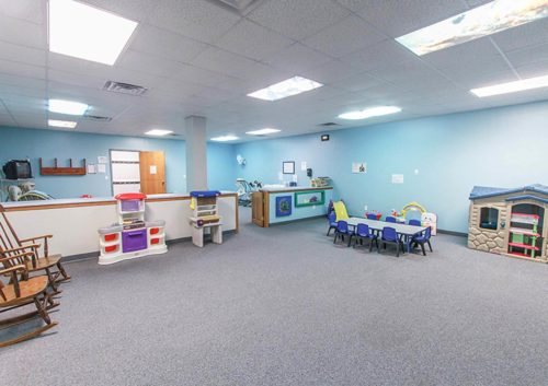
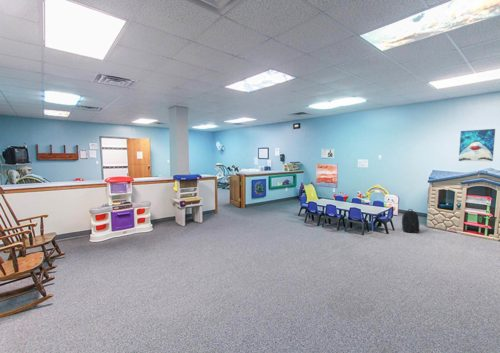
+ backpack (410, 220)
+ wall art (326, 175)
+ wall art (476, 145)
